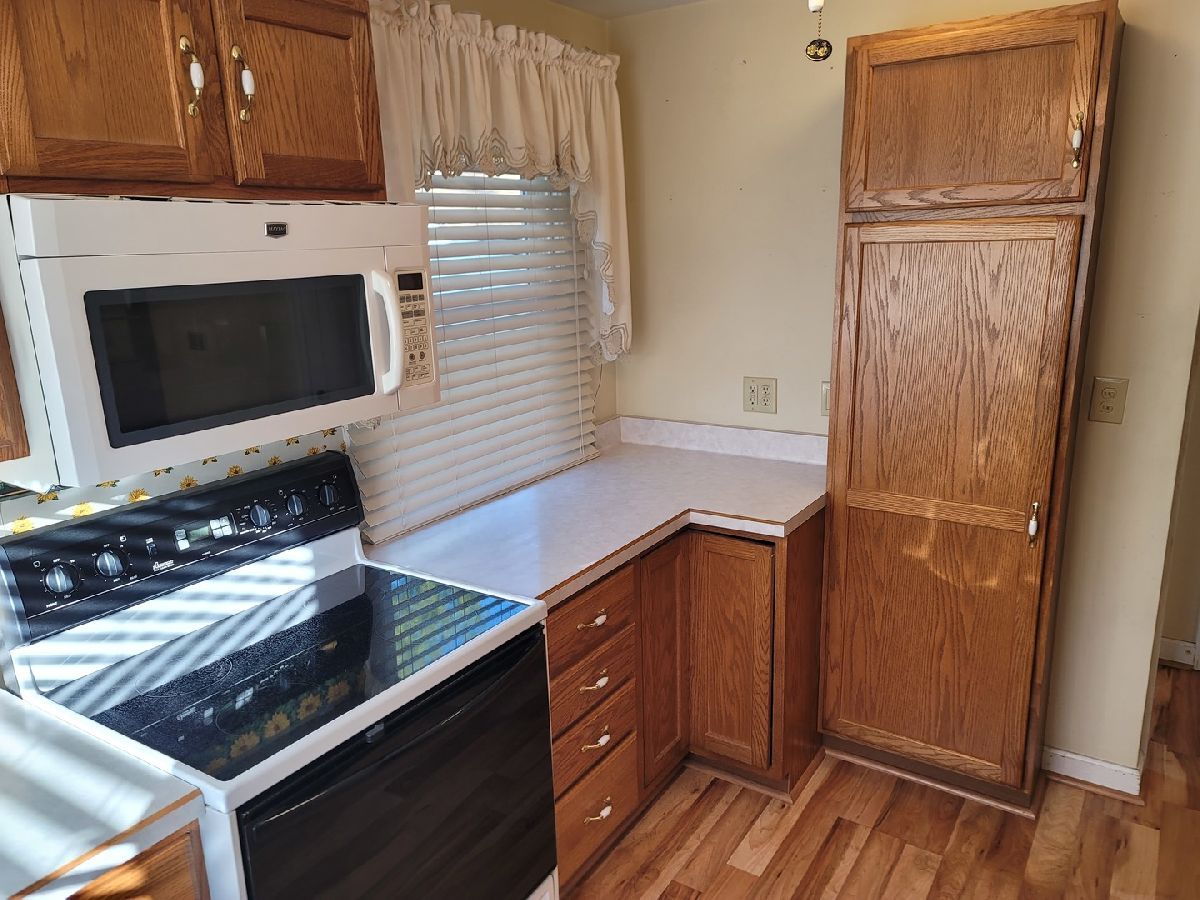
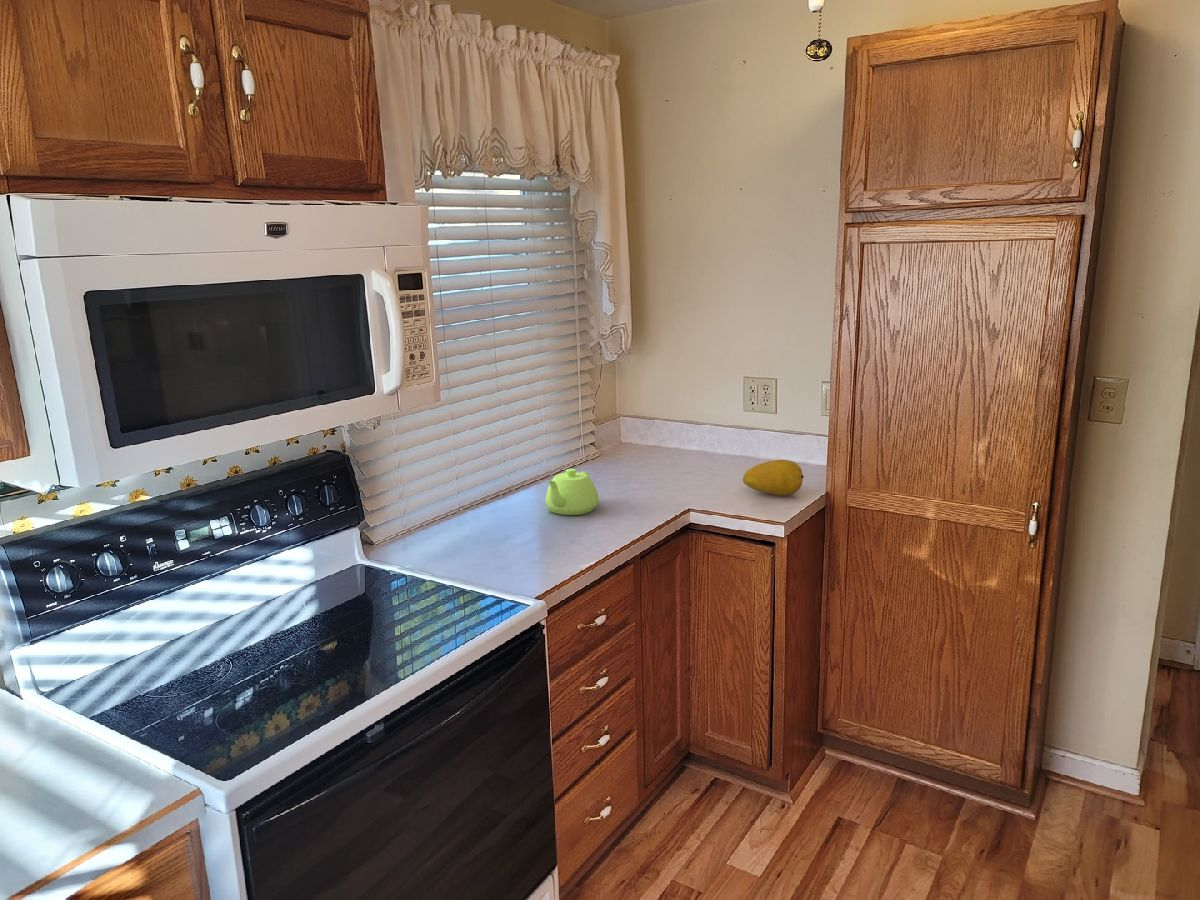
+ teapot (569, 490)
+ fruit (772, 476)
